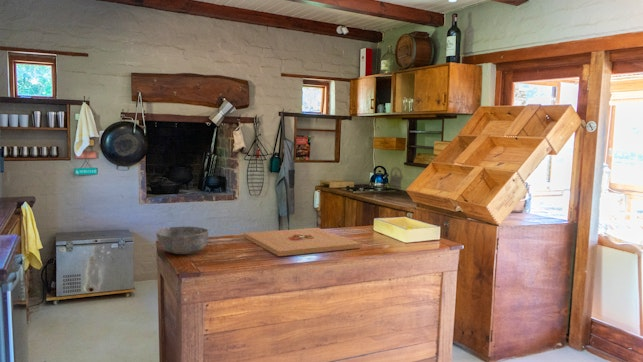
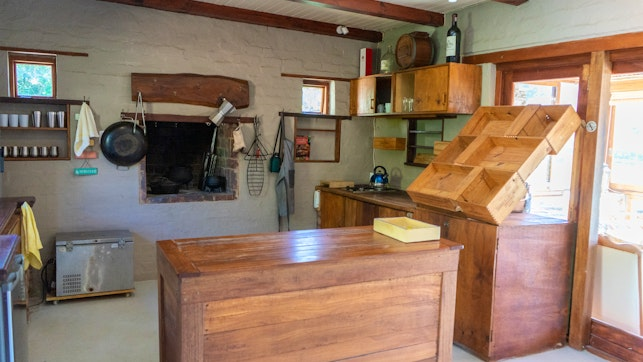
- platter (300, 238)
- bowl (182, 241)
